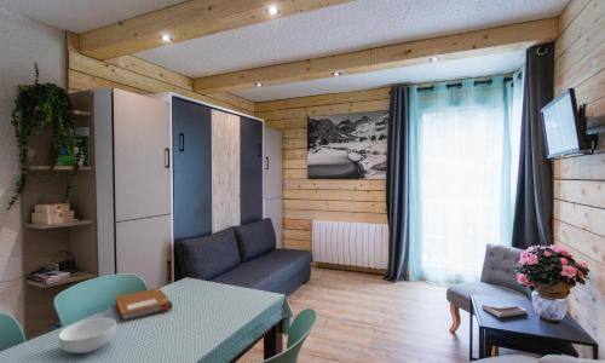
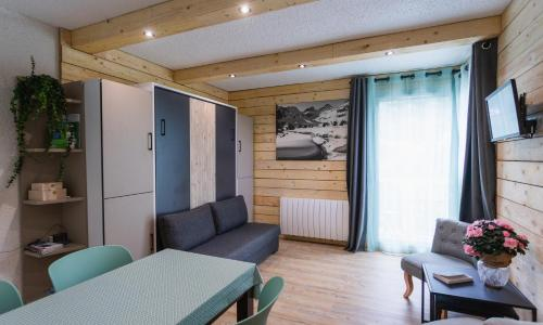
- notebook (143, 302)
- cereal bowl (88, 336)
